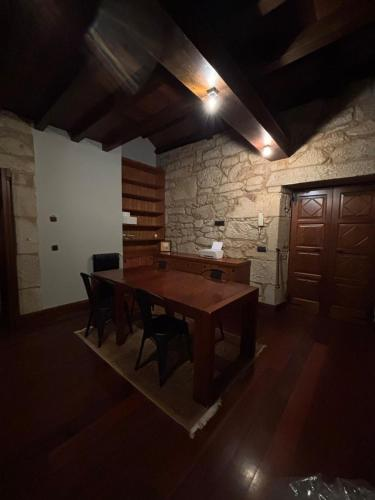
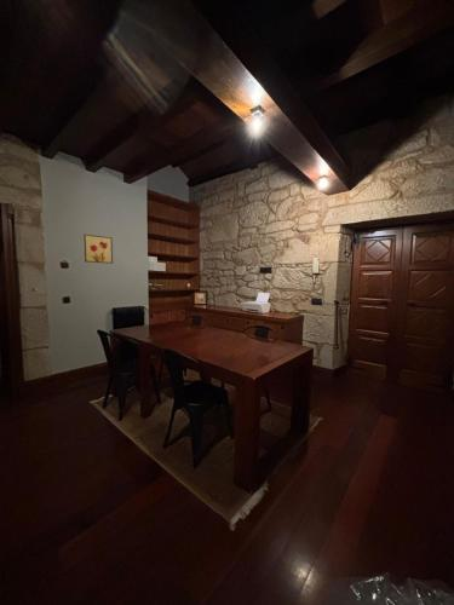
+ wall art (98, 249)
